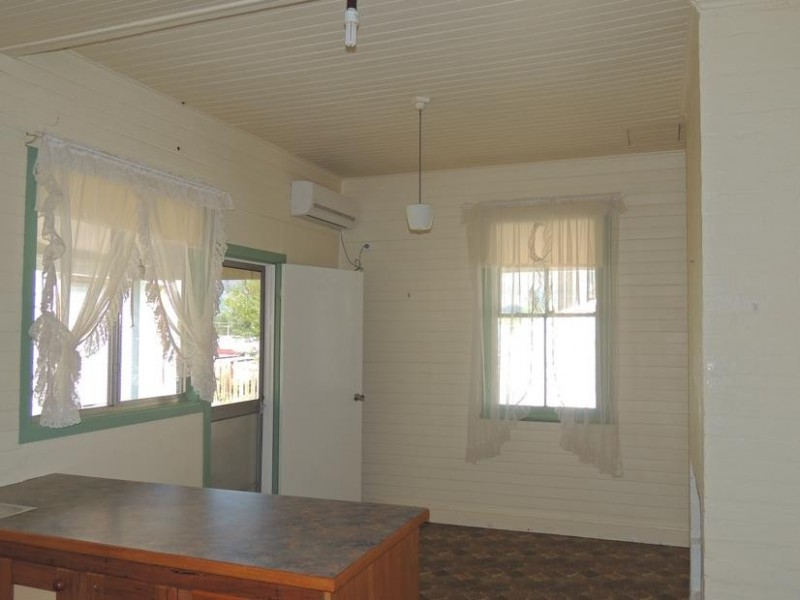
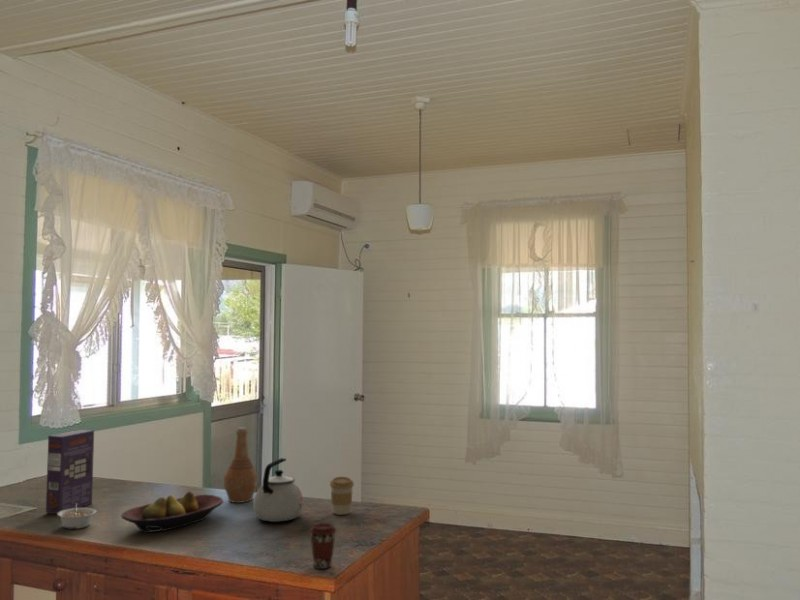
+ legume (75, 517)
+ kettle (279, 488)
+ fruit bowl (174, 508)
+ cereal box (70, 470)
+ vase (241, 463)
+ coffee cup (341, 495)
+ coffee cup (322, 546)
